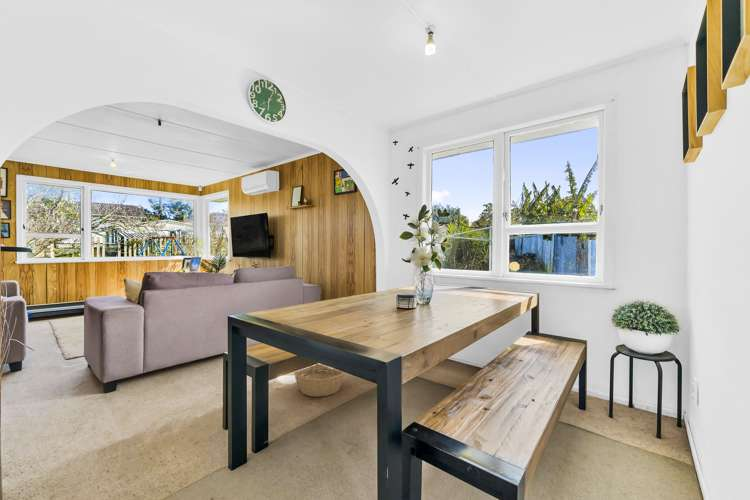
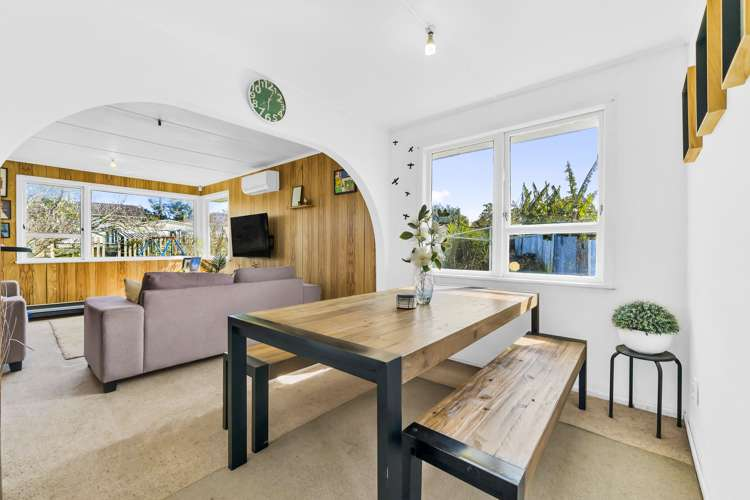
- basket (320, 378)
